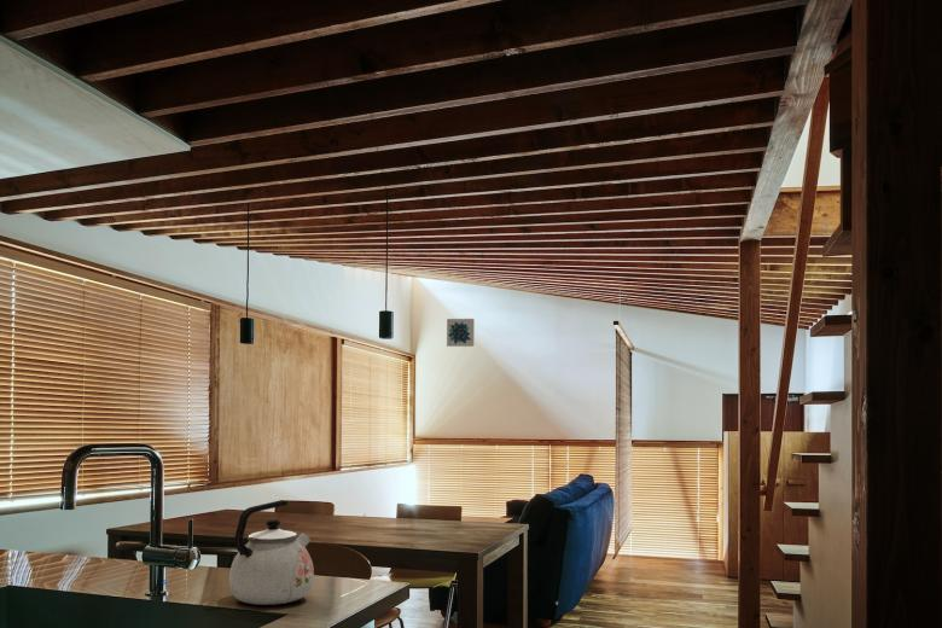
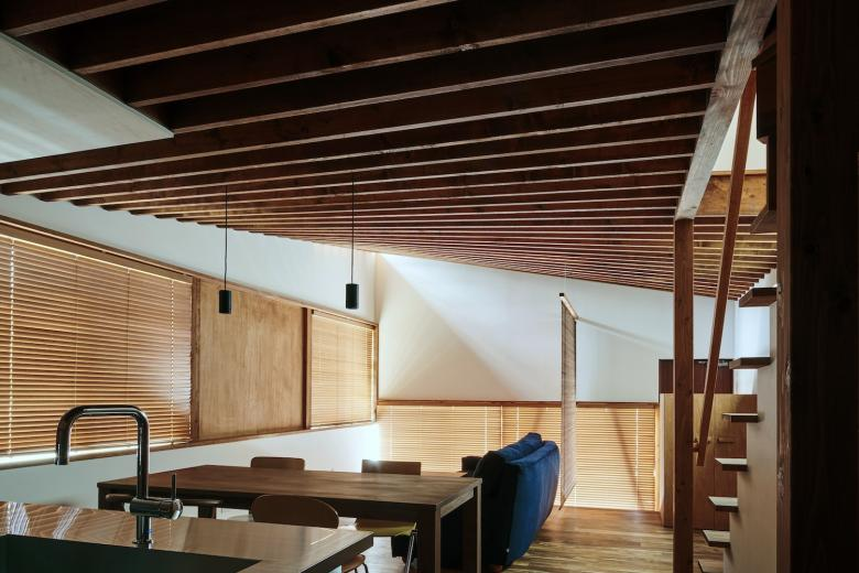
- kettle (273, 550)
- wall art (460, 332)
